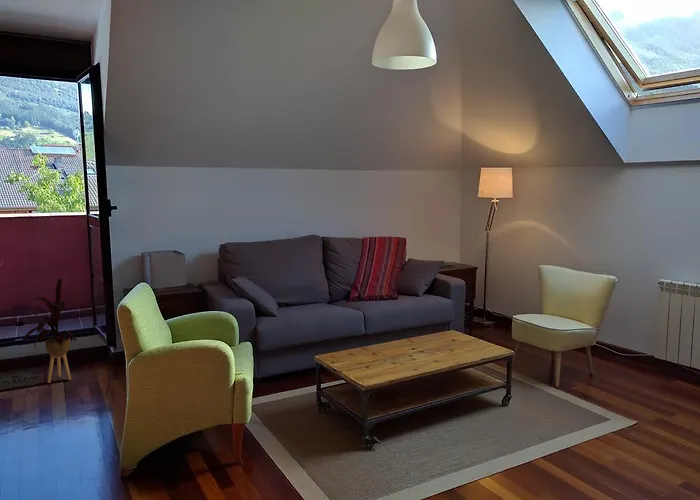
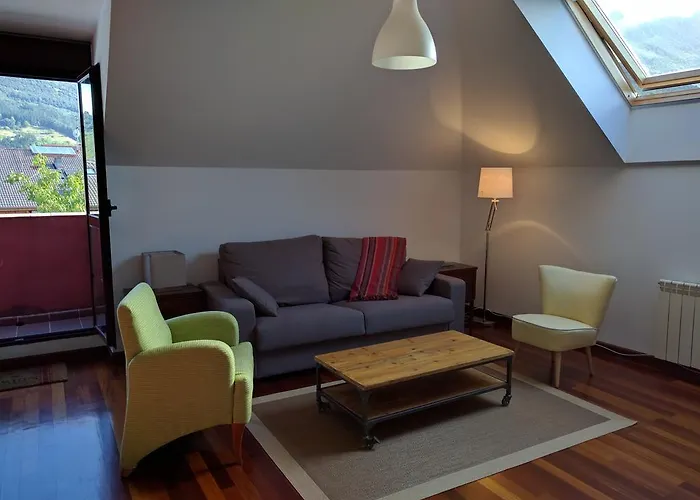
- house plant (51, 330)
